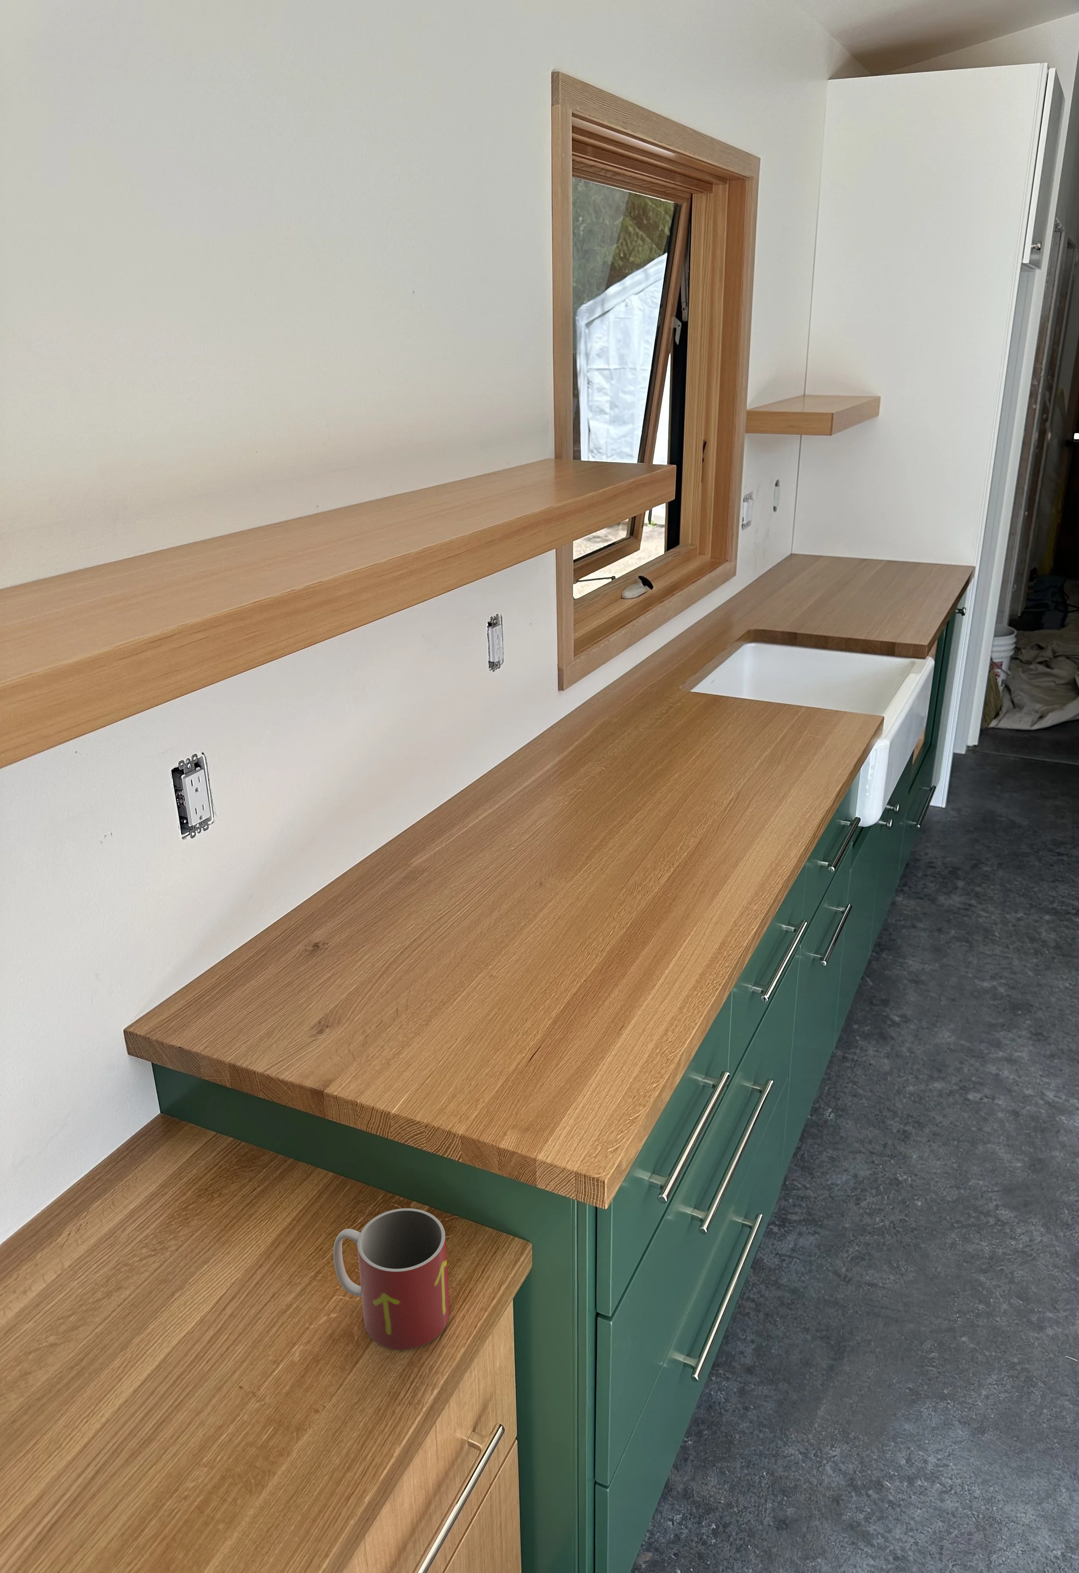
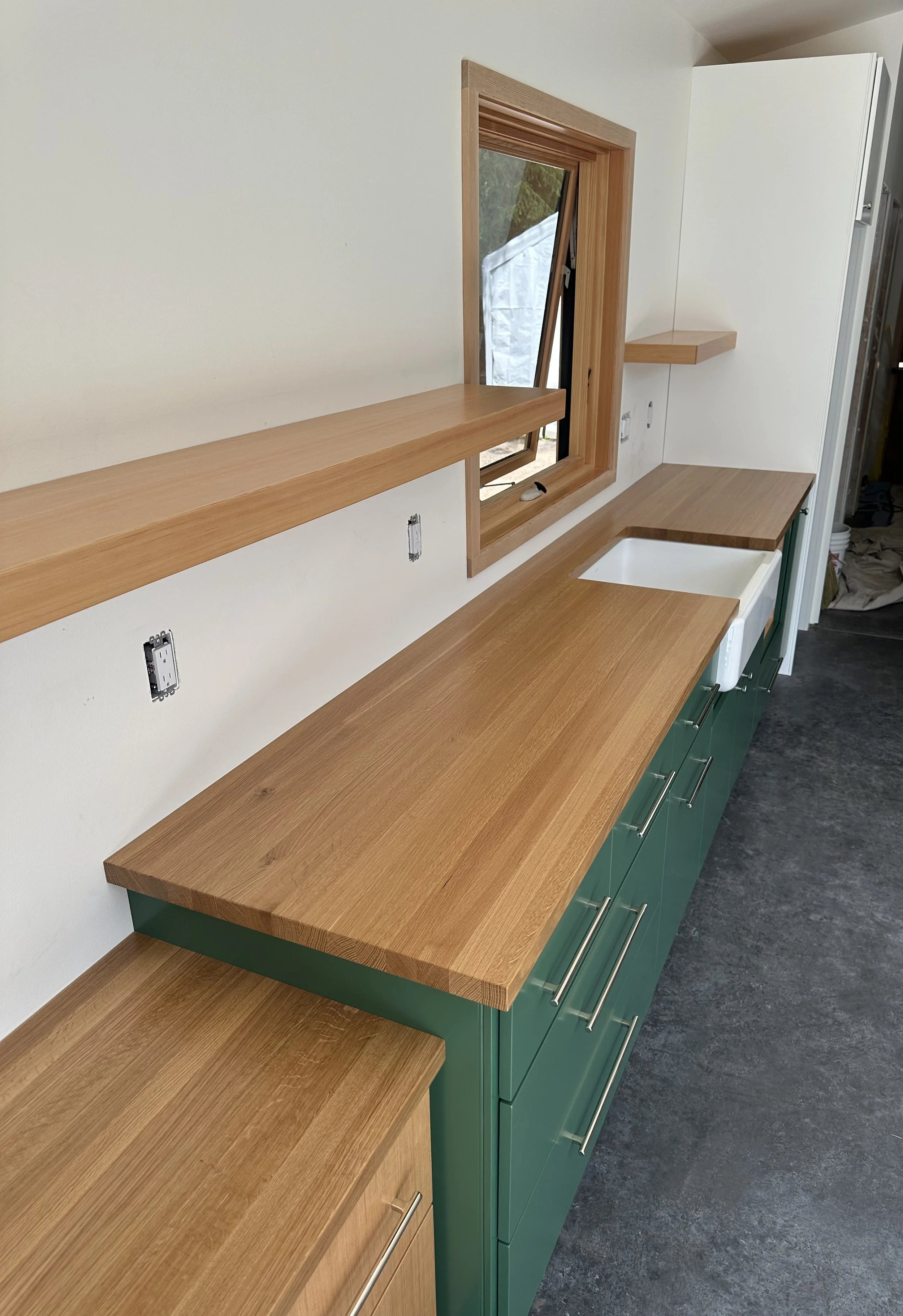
- mug (388, 1273)
